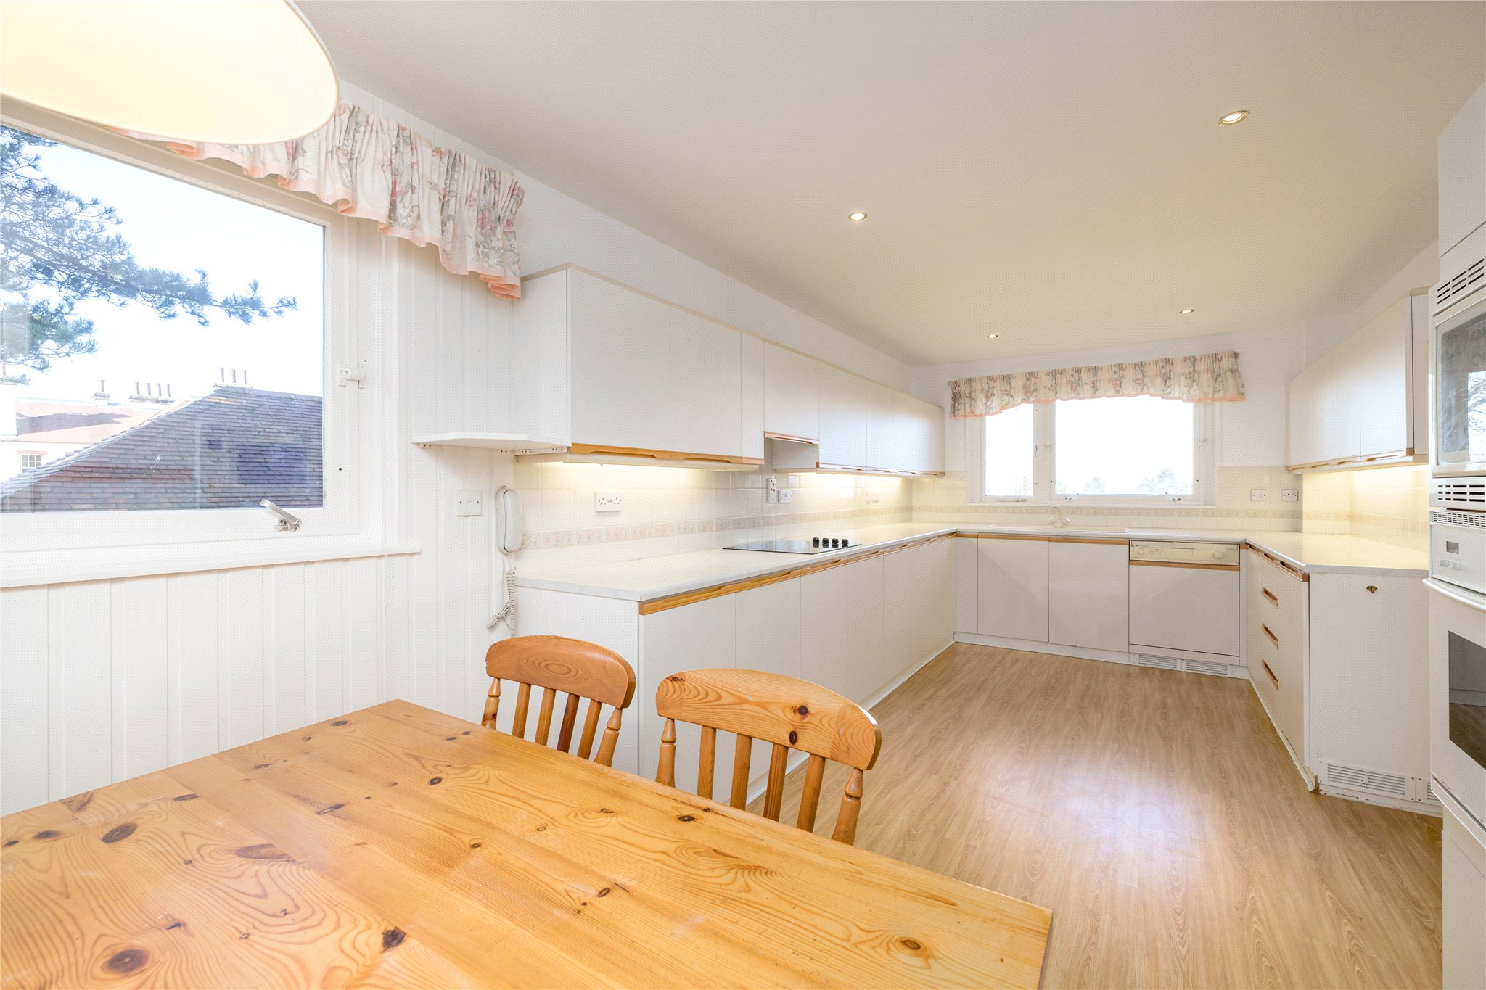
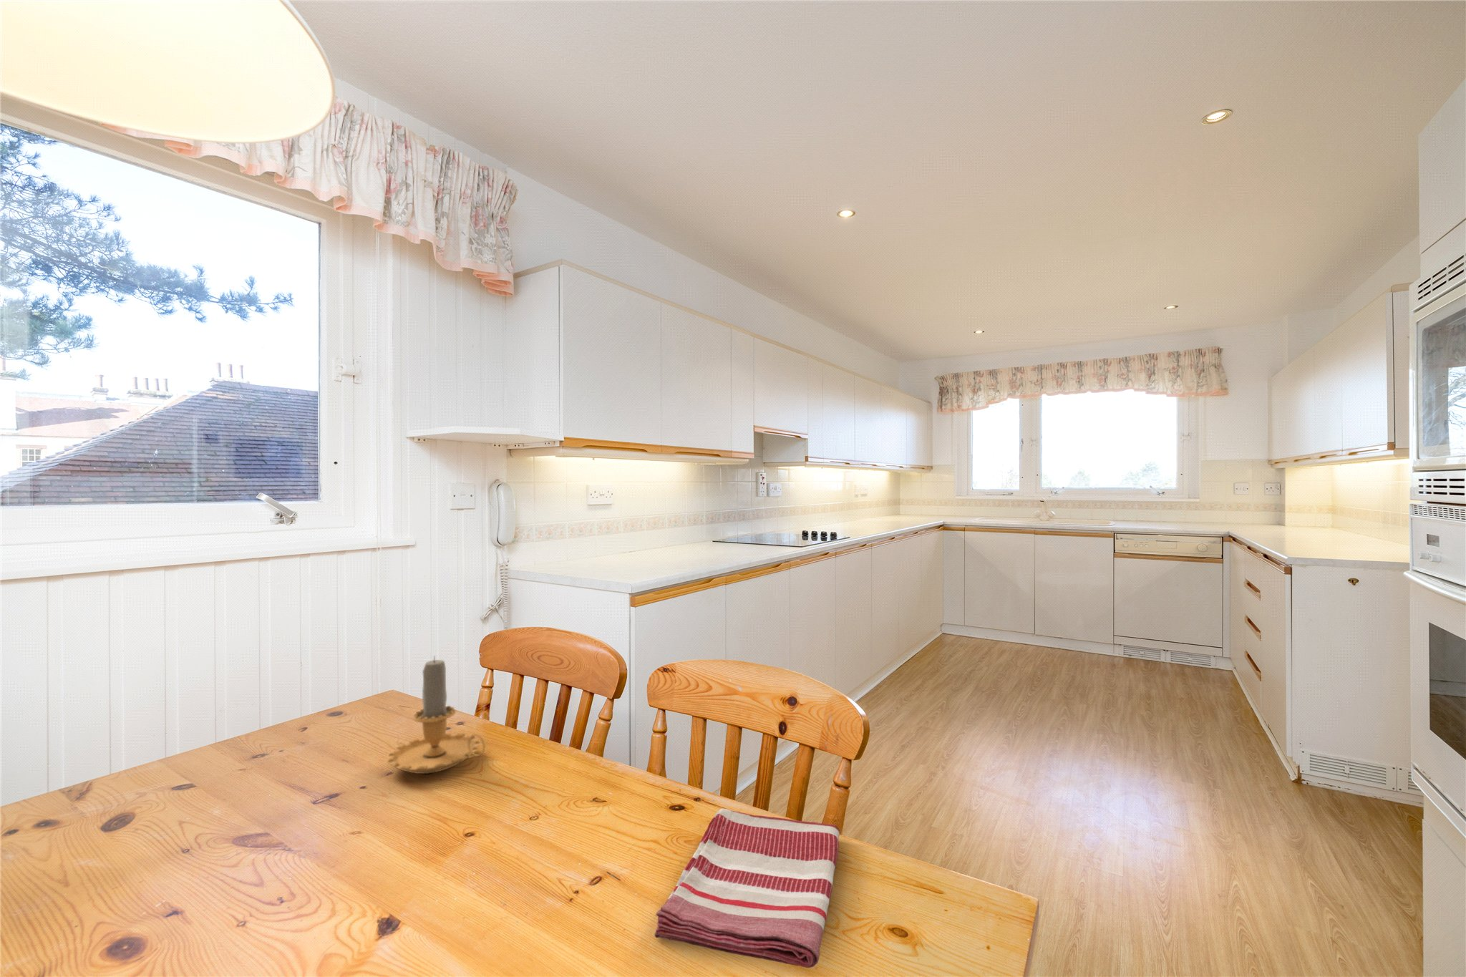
+ dish towel (759, 871)
+ candle (443, 710)
